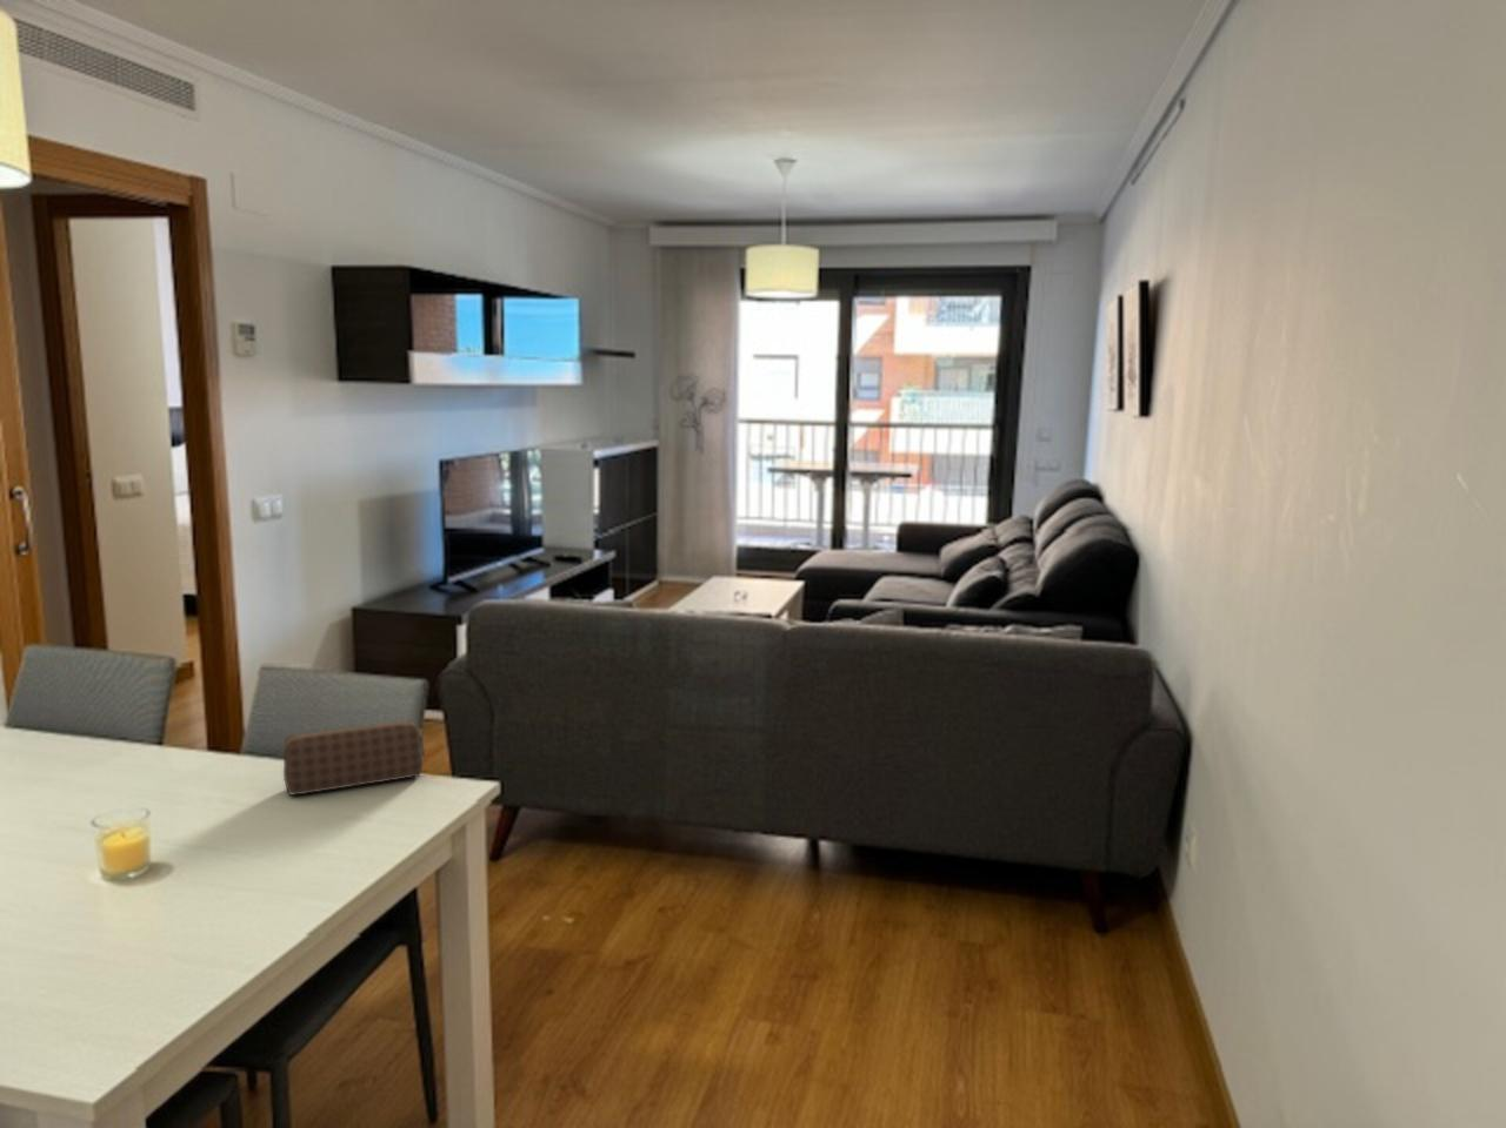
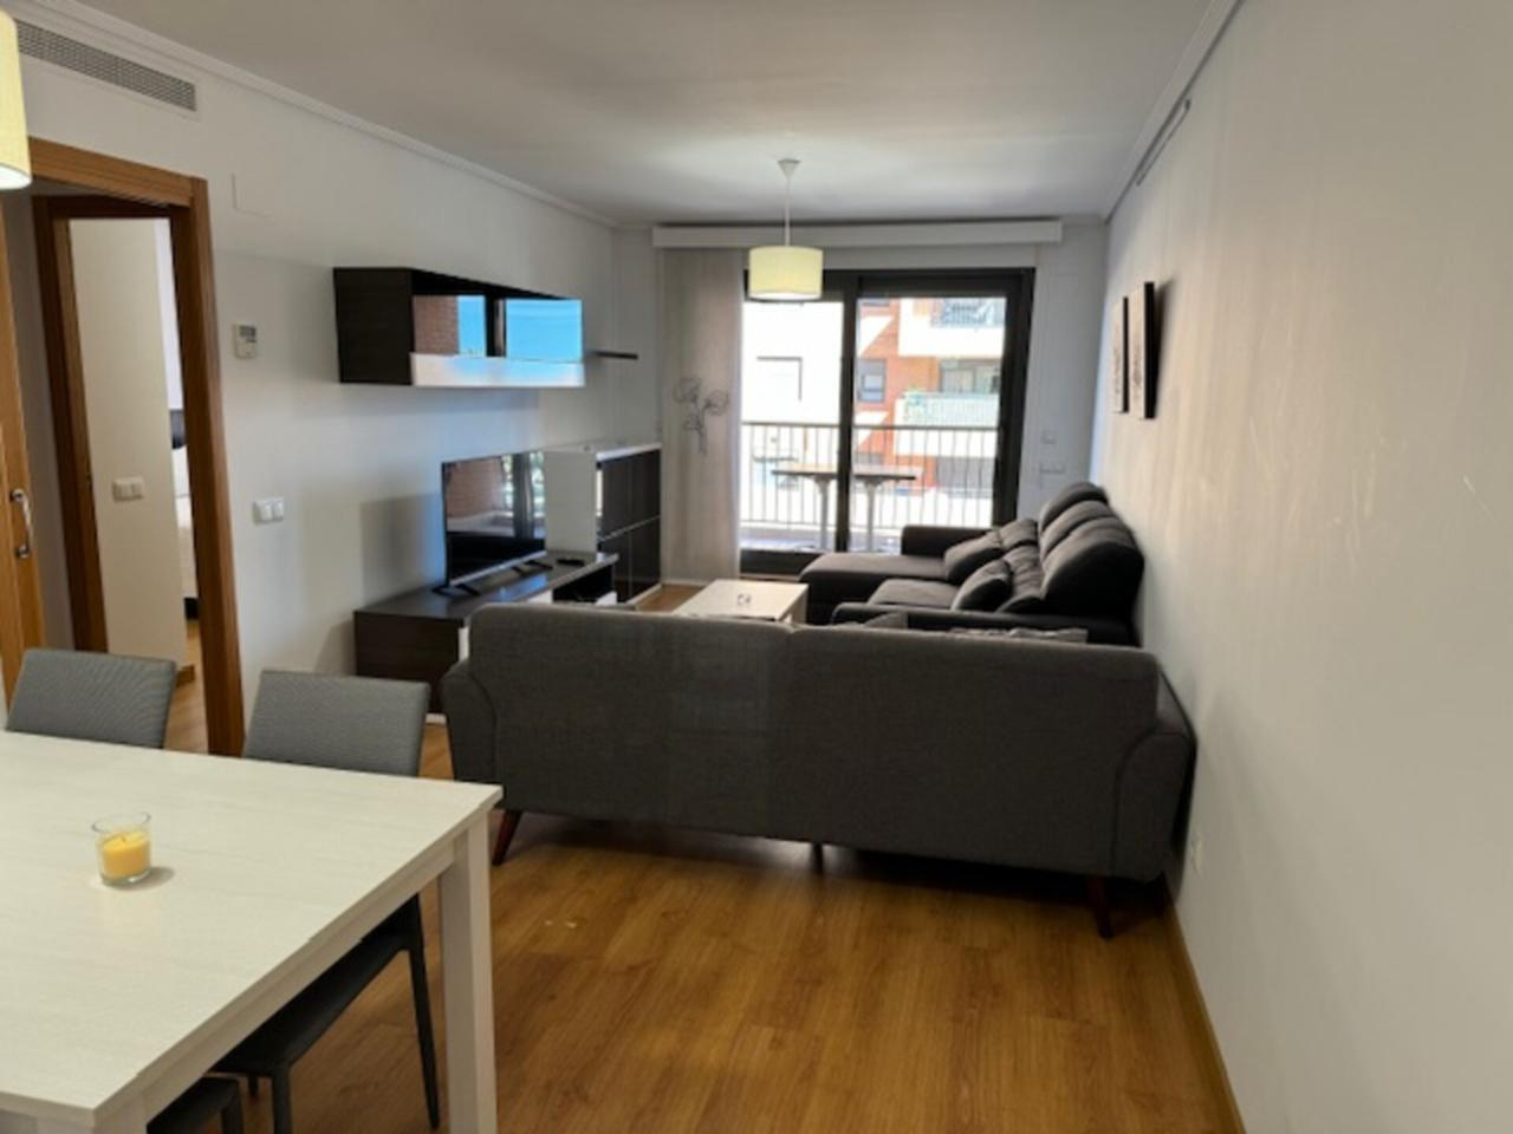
- speaker (356, 755)
